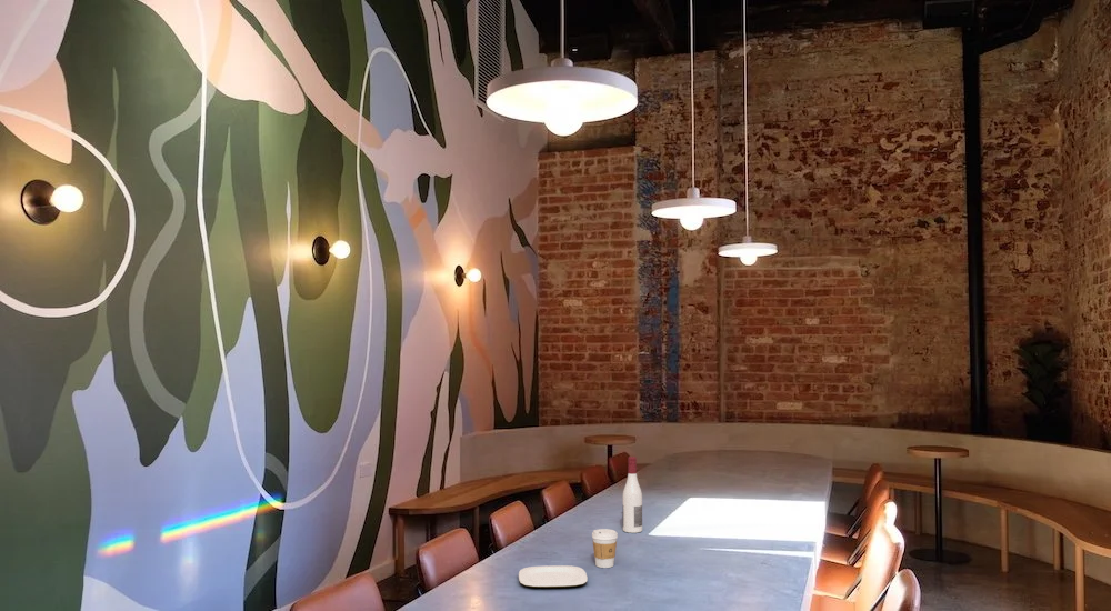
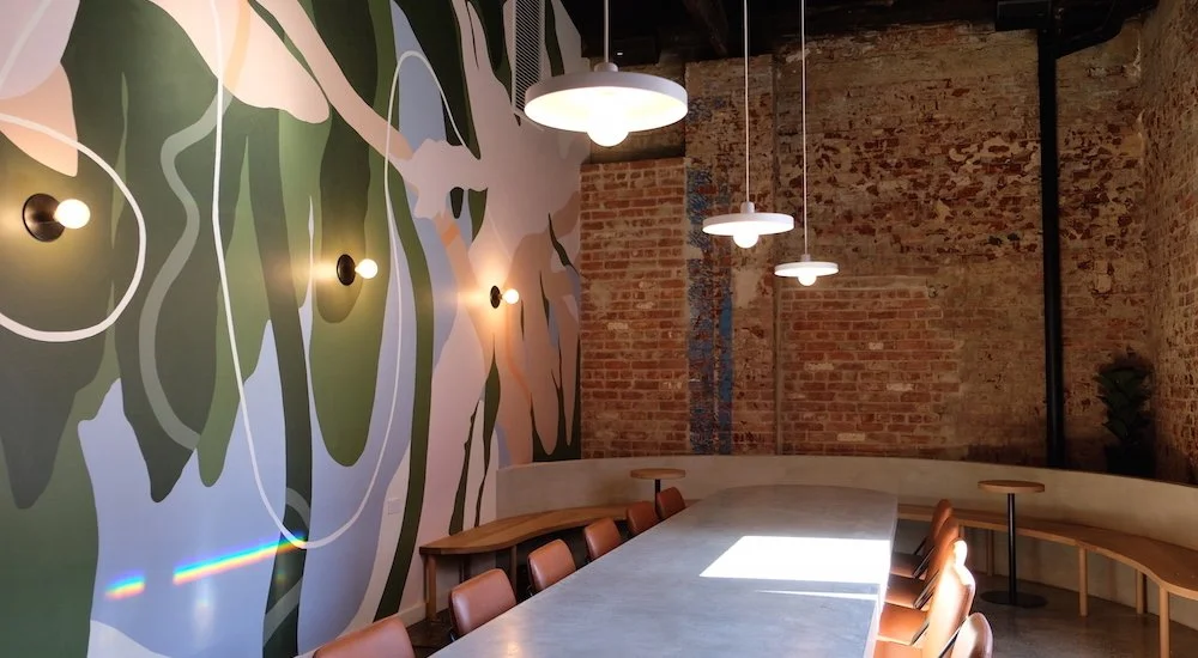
- alcohol (632, 493)
- plate (552, 577)
- coffee cup (604, 548)
